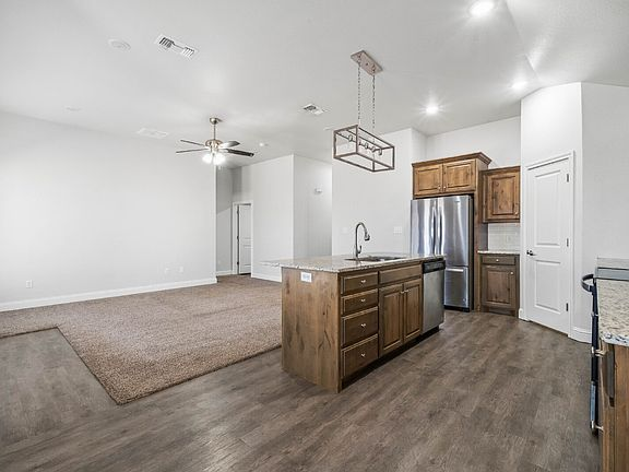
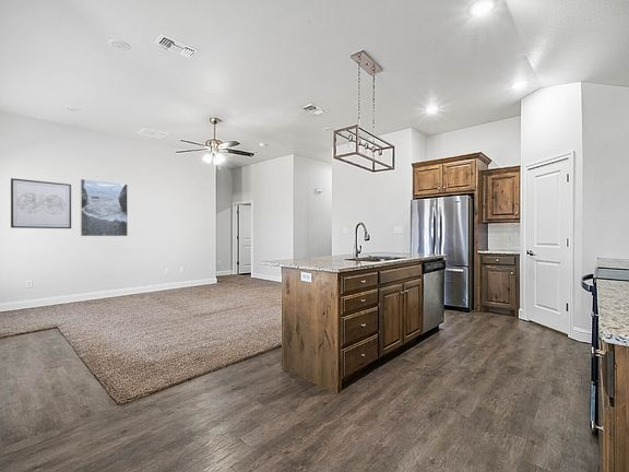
+ wall art (43, 204)
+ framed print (105, 209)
